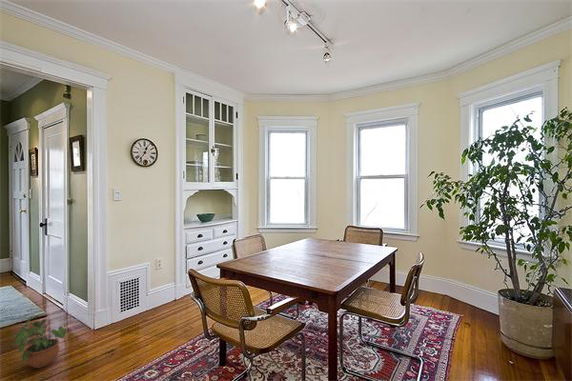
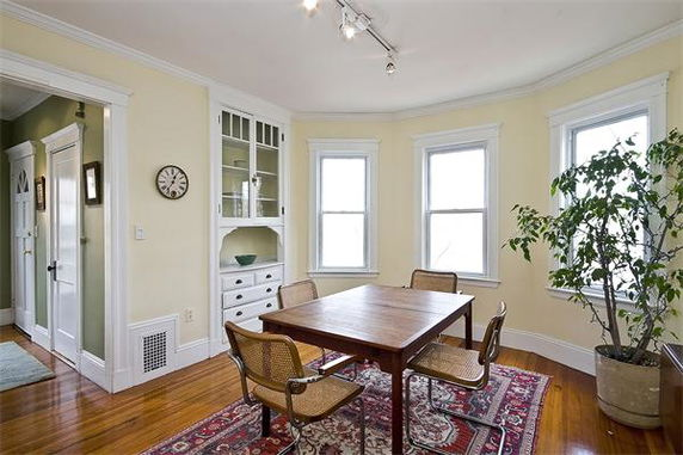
- potted plant (37, 340)
